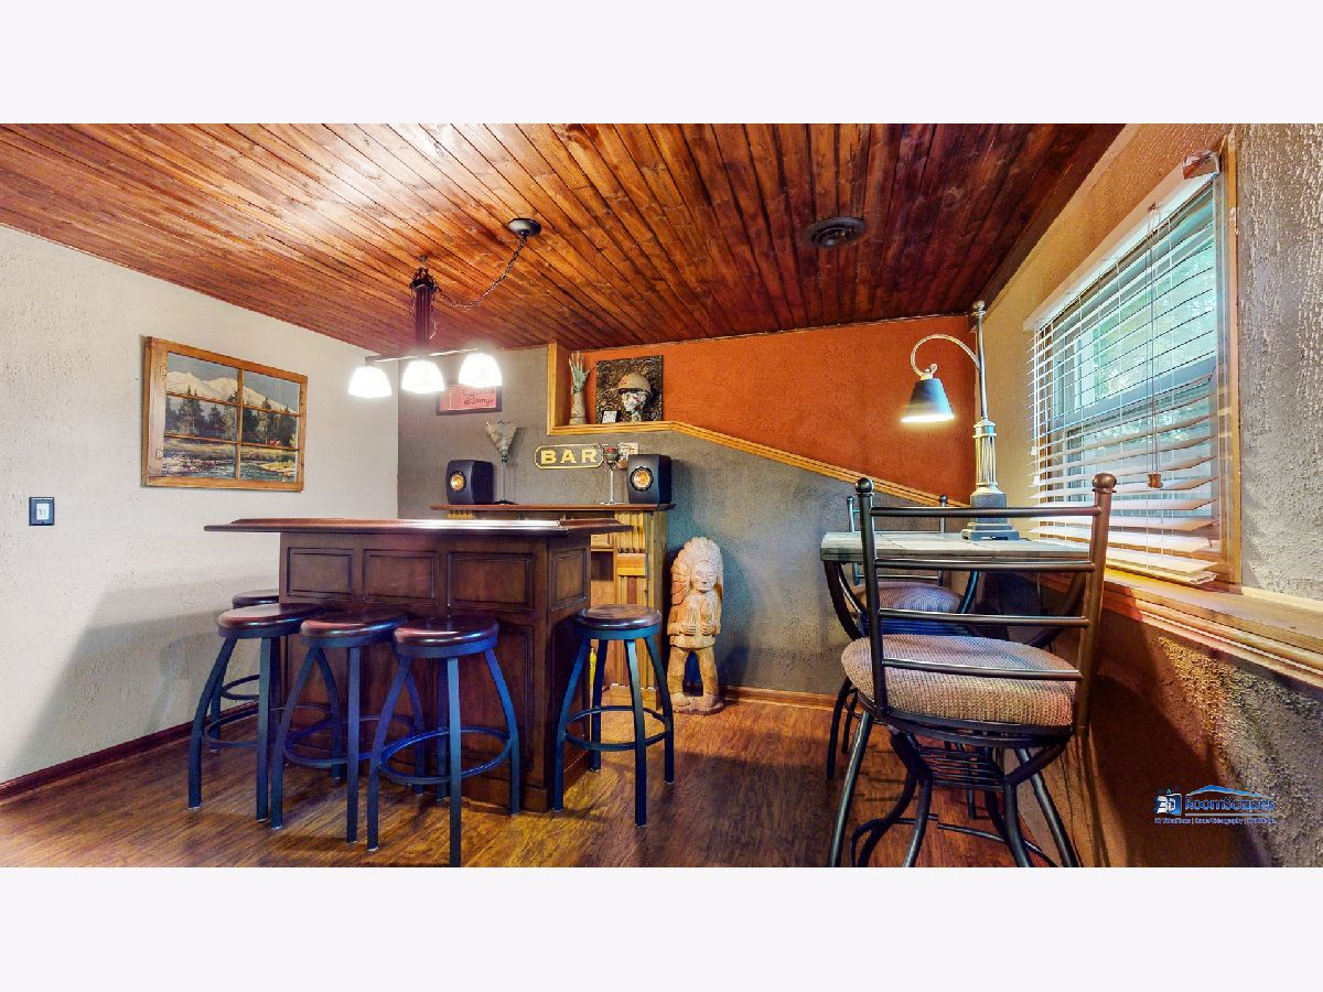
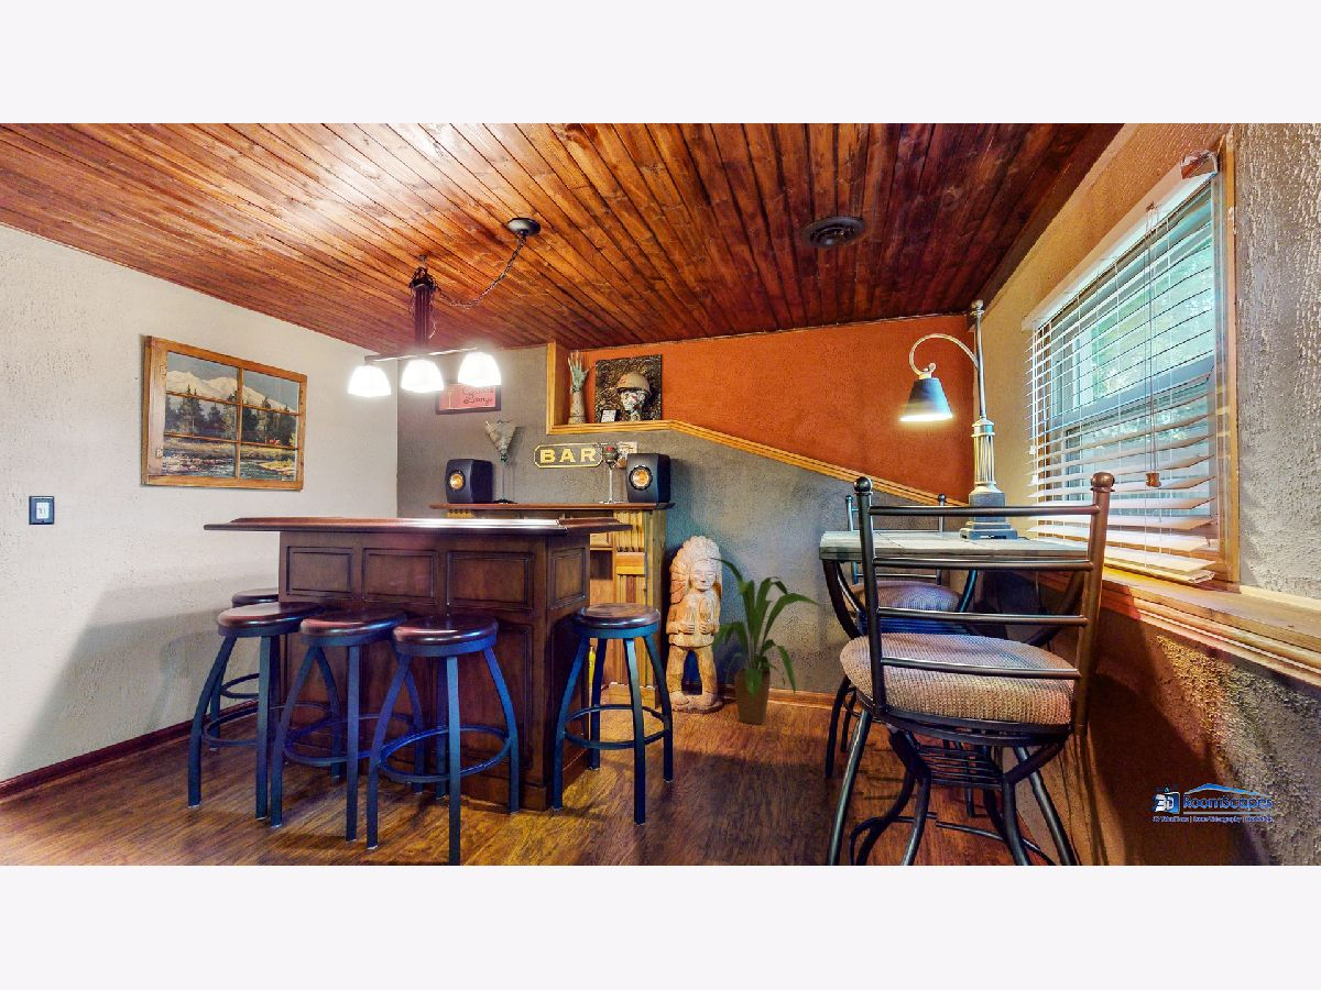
+ house plant (766, 640)
